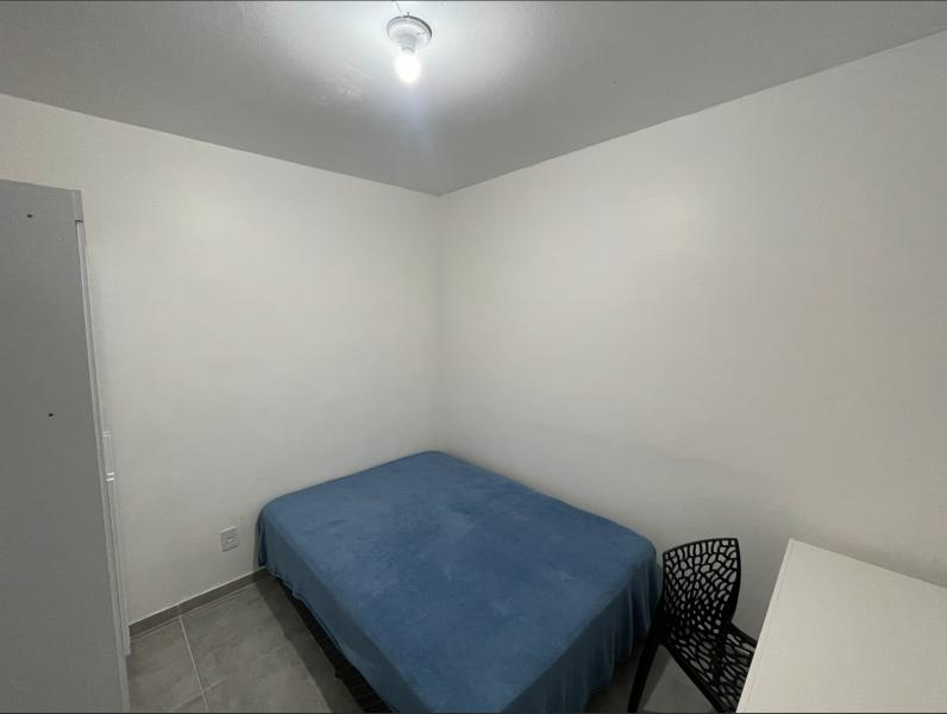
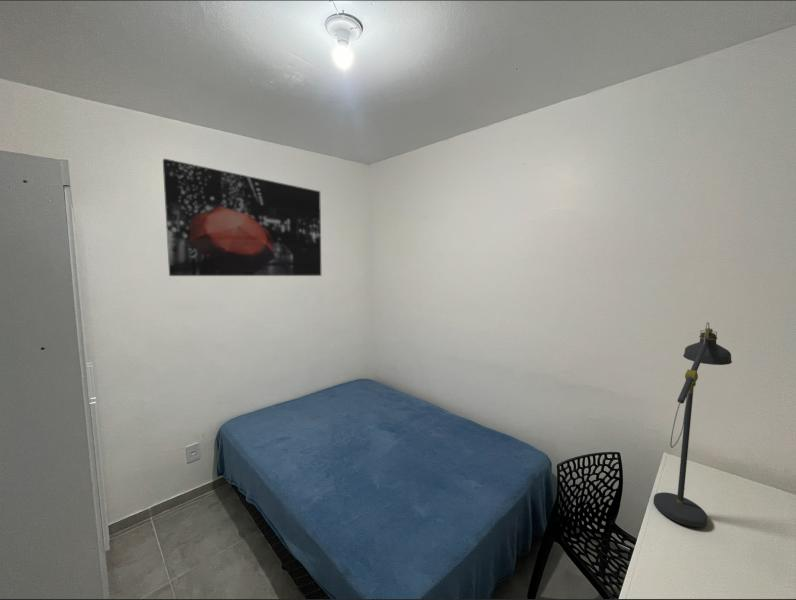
+ wall art (255, 227)
+ desk lamp (690, 416)
